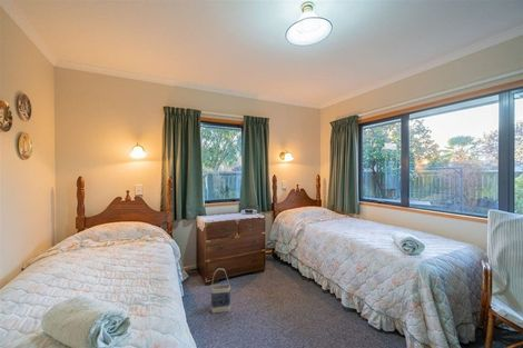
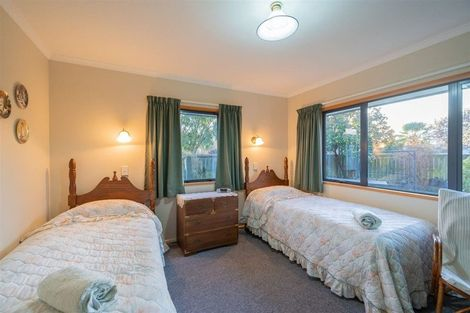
- bag (220, 289)
